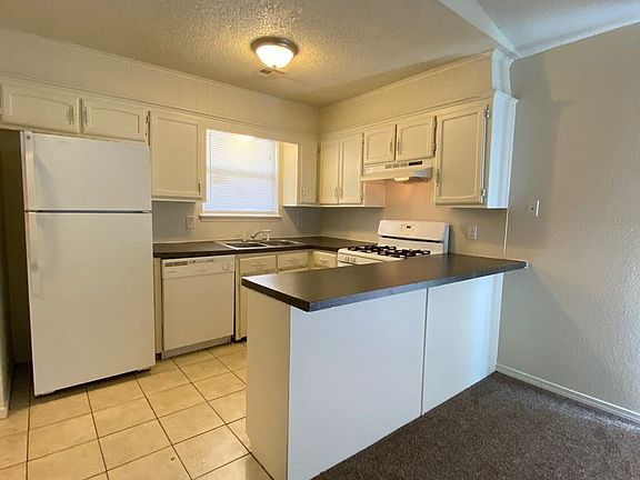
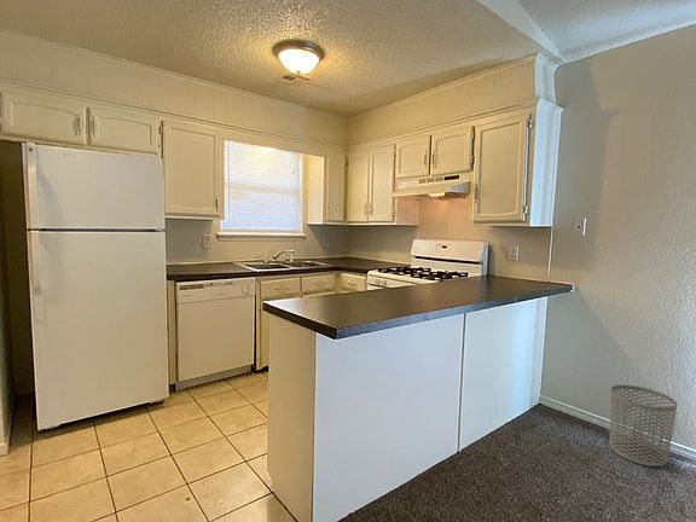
+ waste bin (640, 424)
